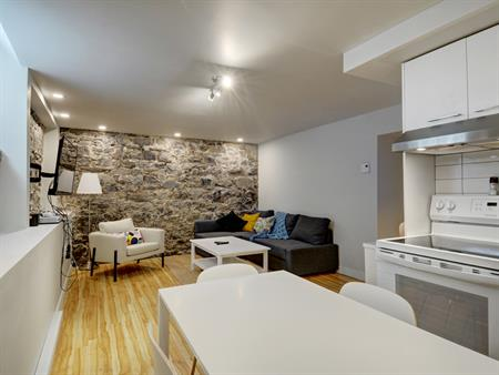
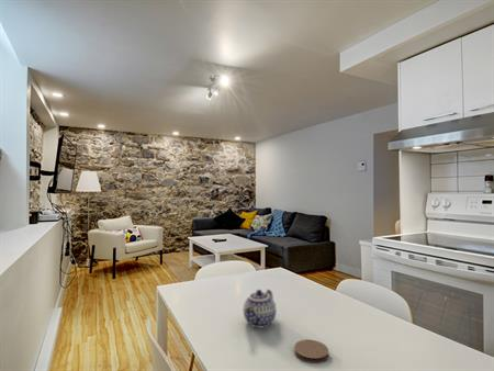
+ teapot (259, 306)
+ coaster (311, 350)
